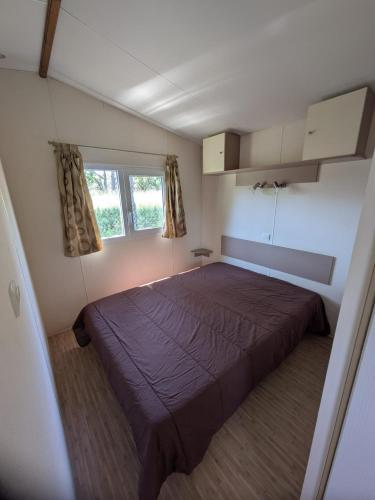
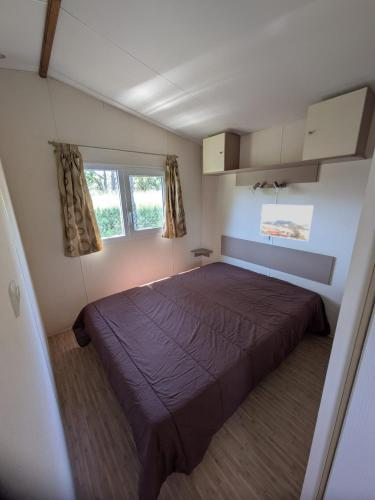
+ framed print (284, 221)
